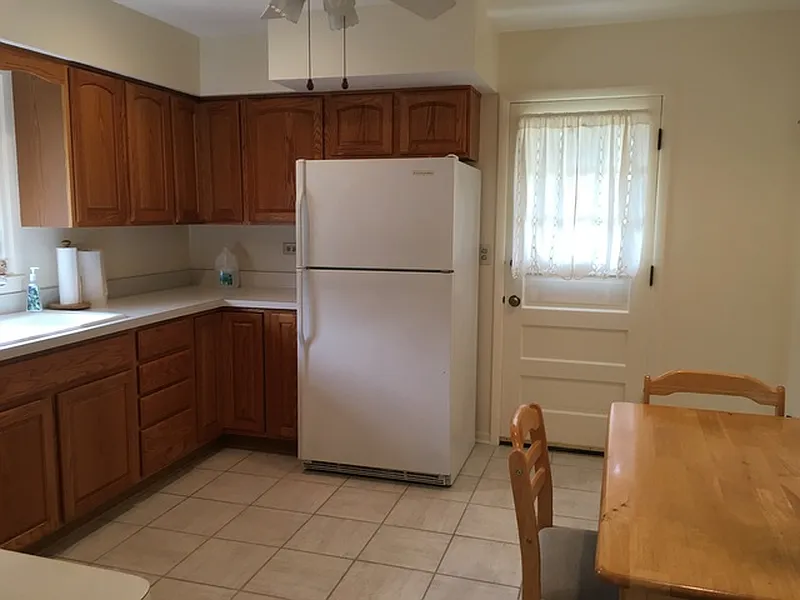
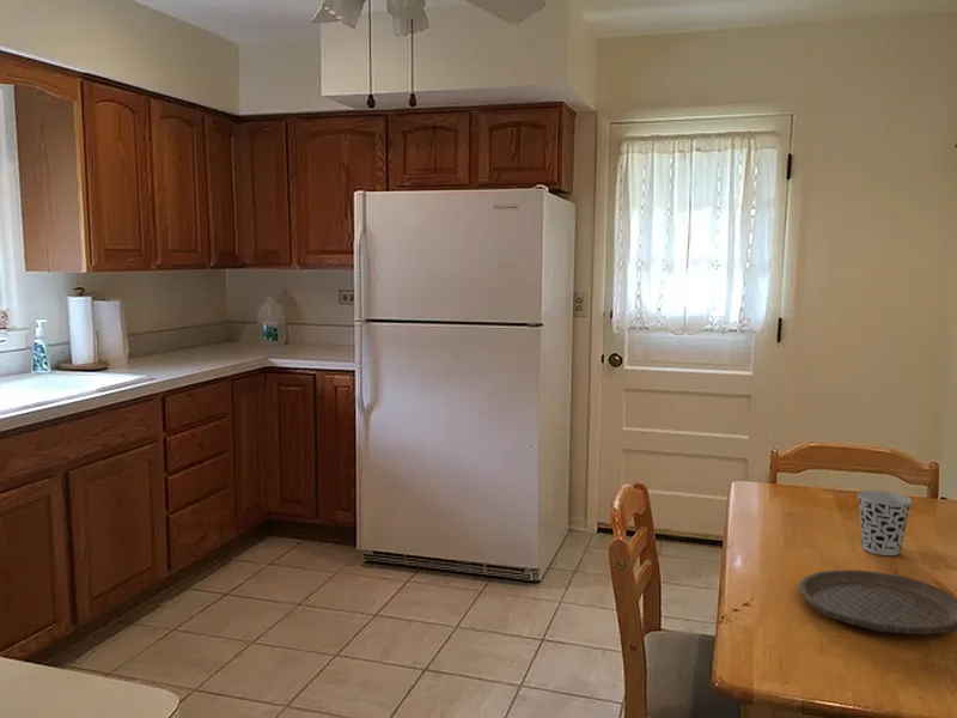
+ cup (883, 523)
+ plate (878, 601)
